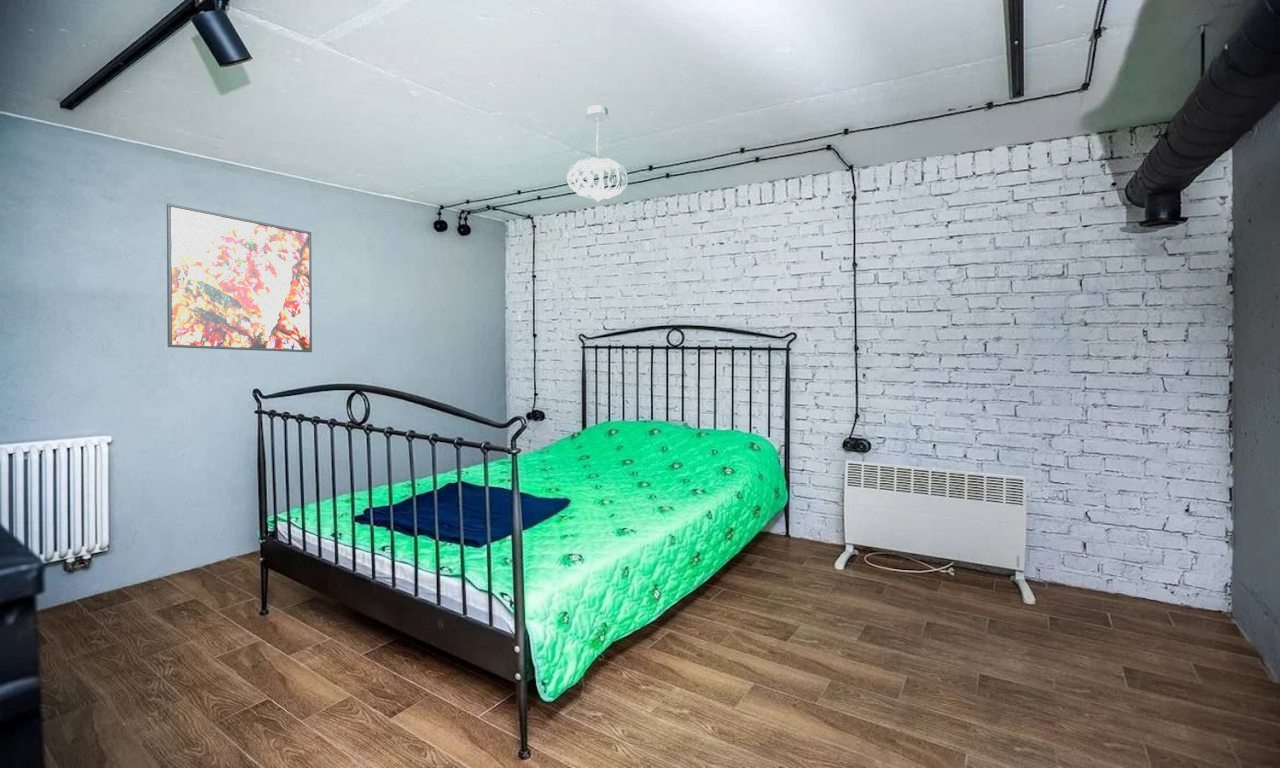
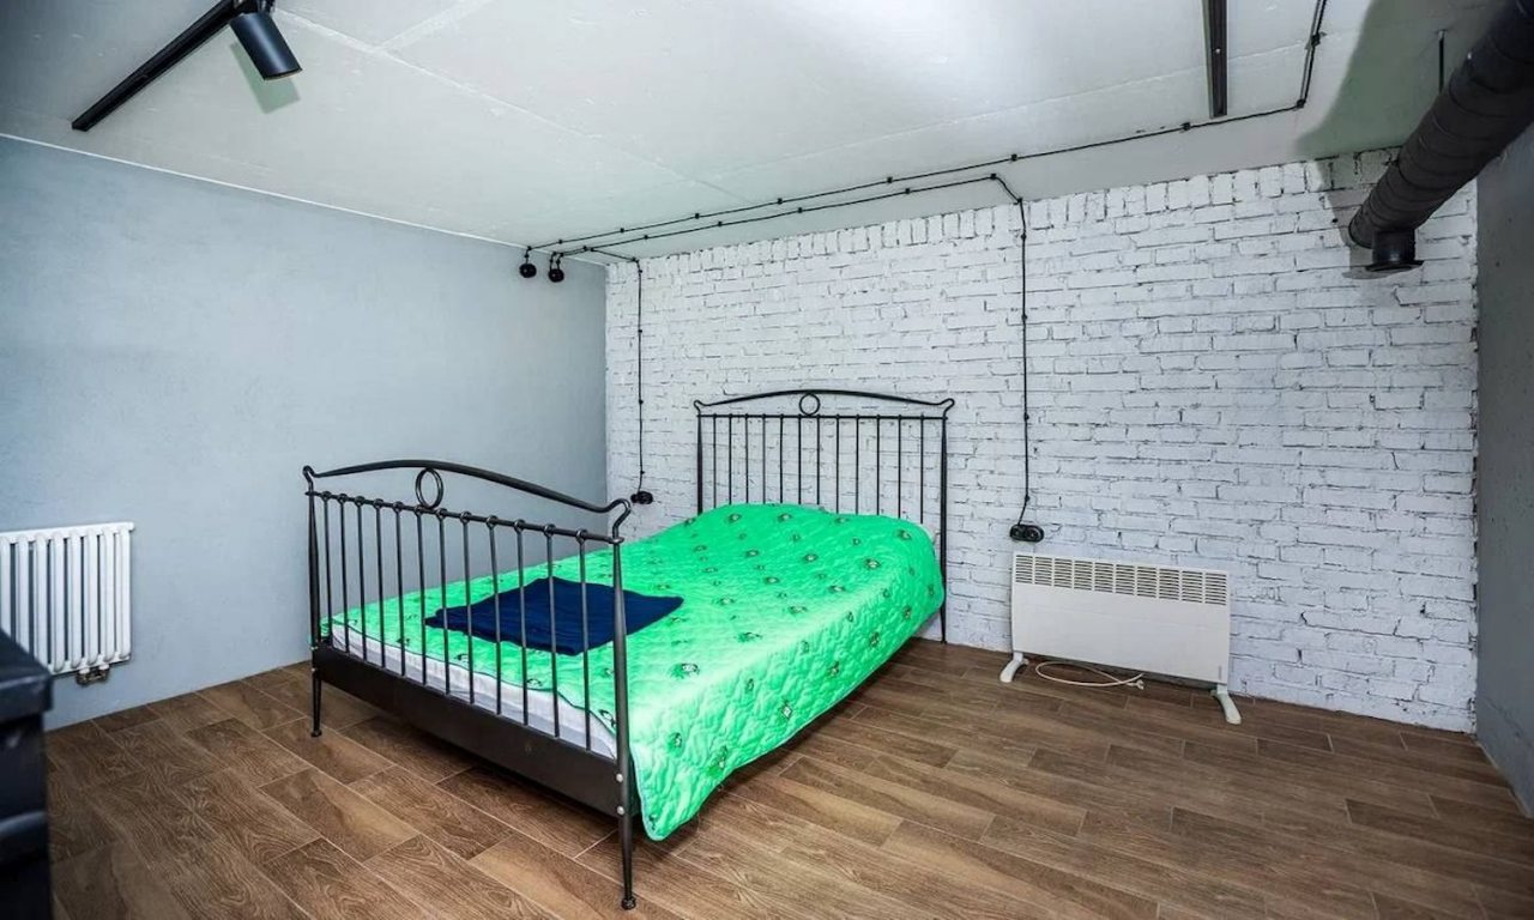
- pendant light (597, 155)
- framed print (245, 284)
